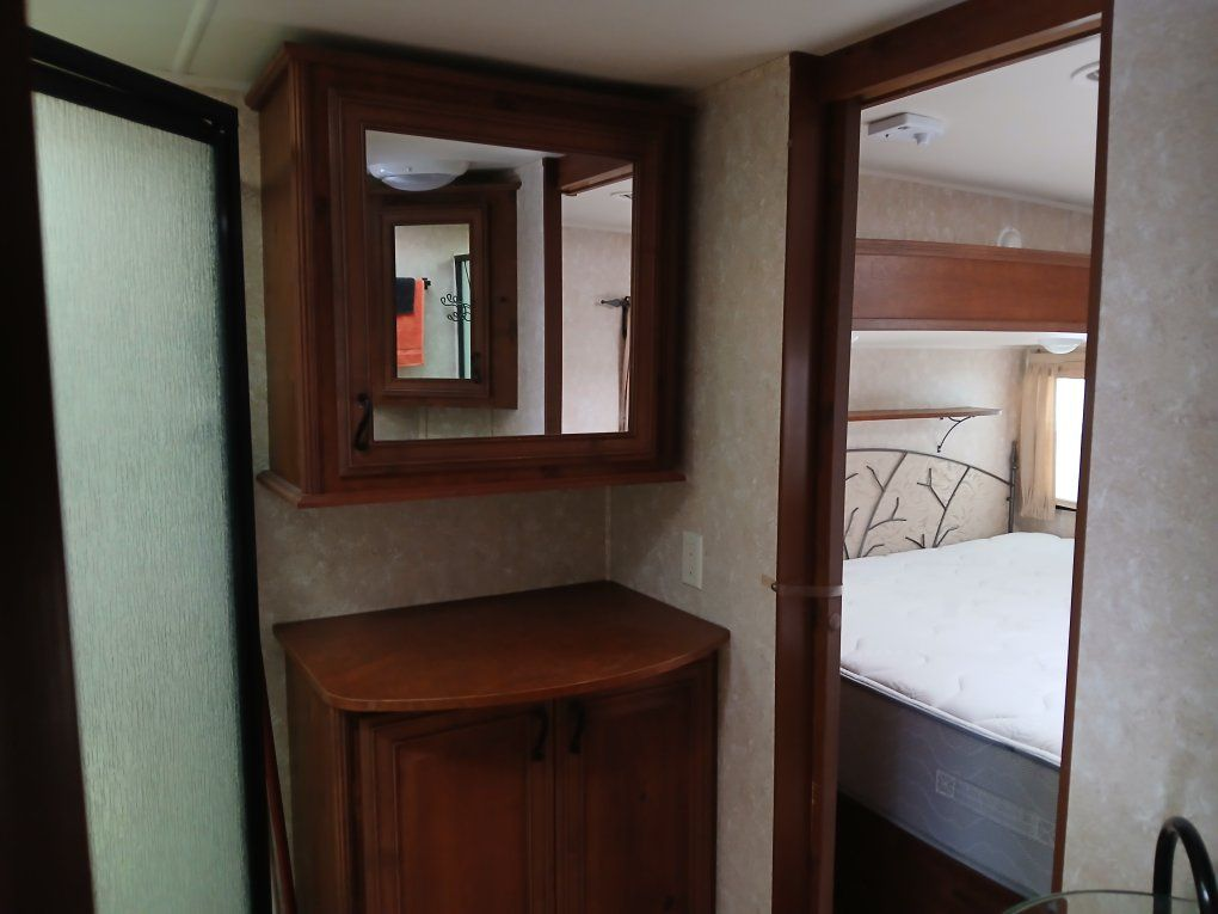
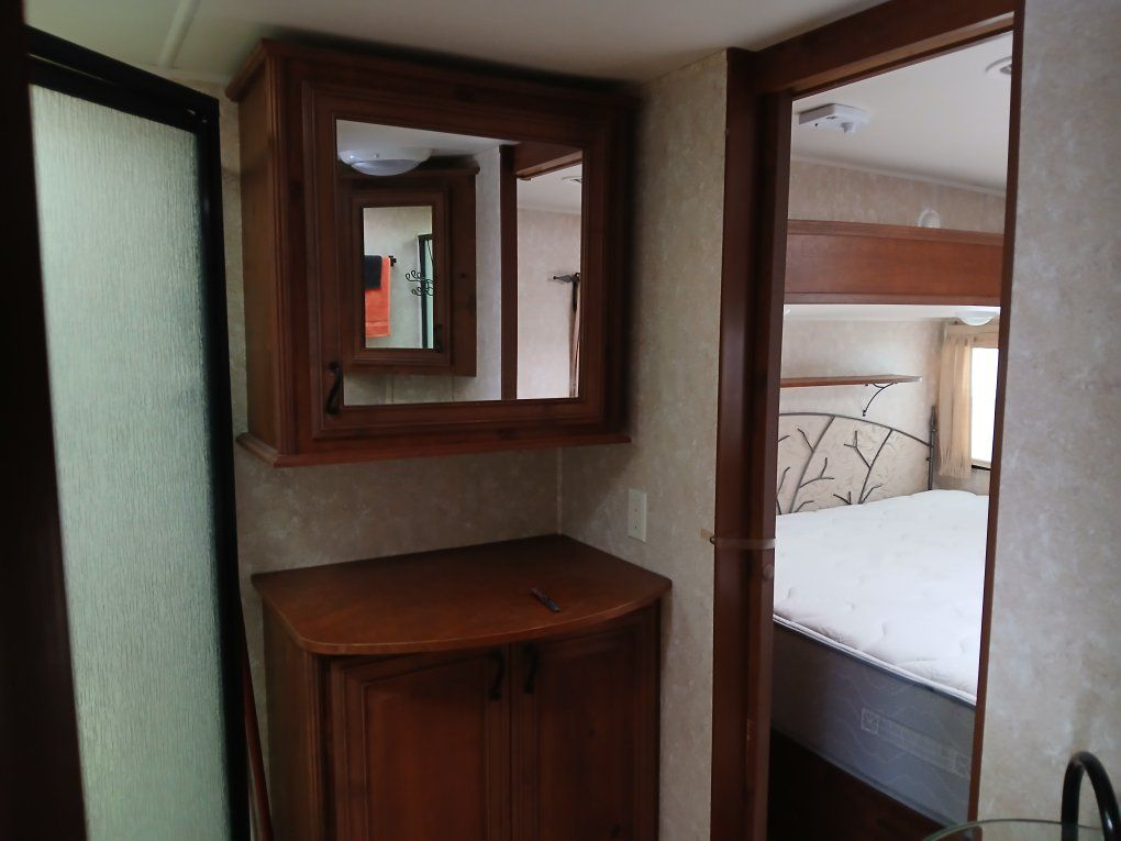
+ pen (545, 598)
